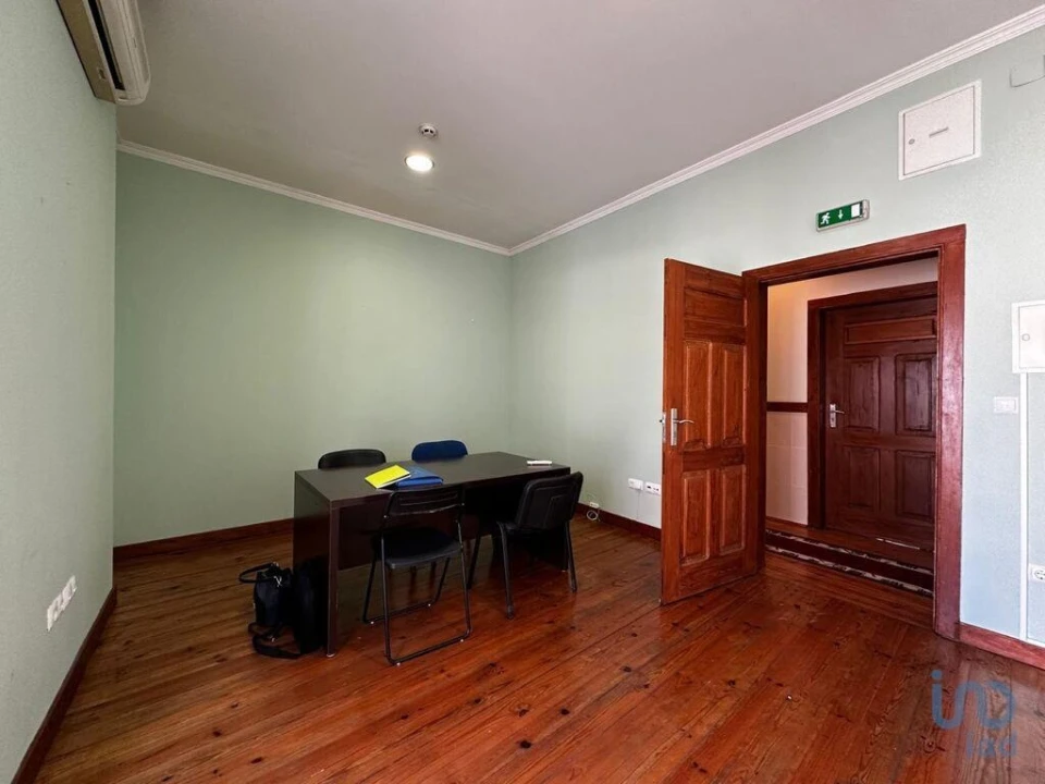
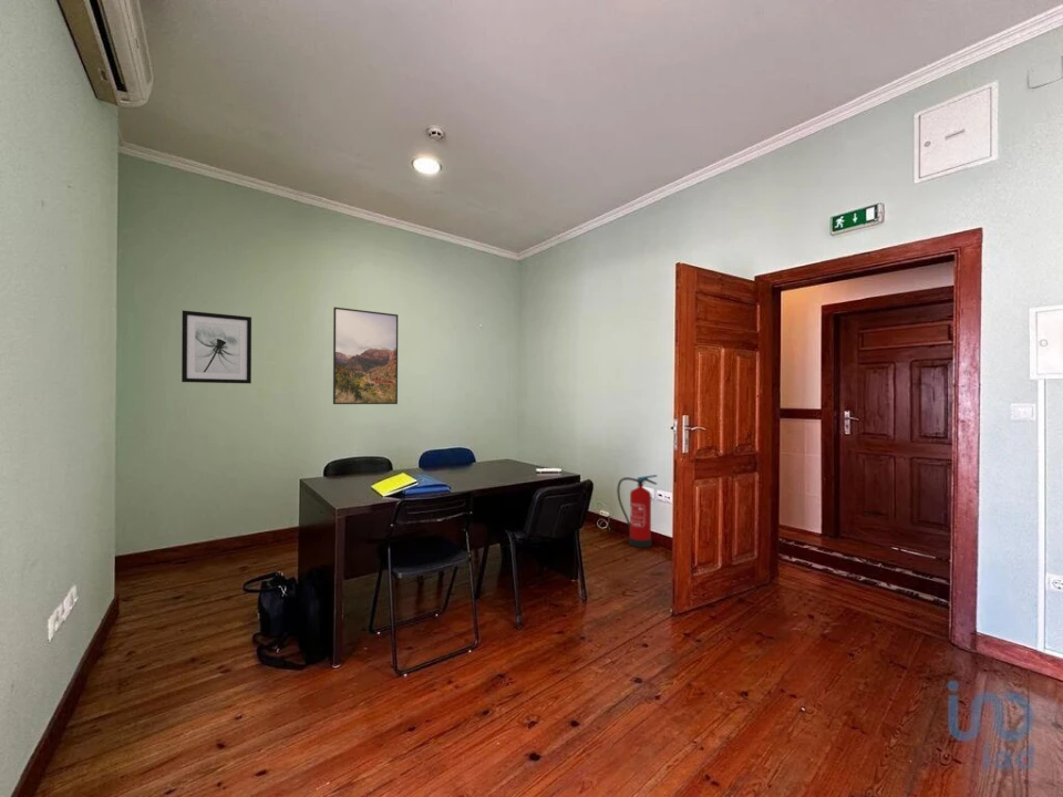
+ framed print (367, 358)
+ fire extinguisher (636, 506)
+ wall art (217, 348)
